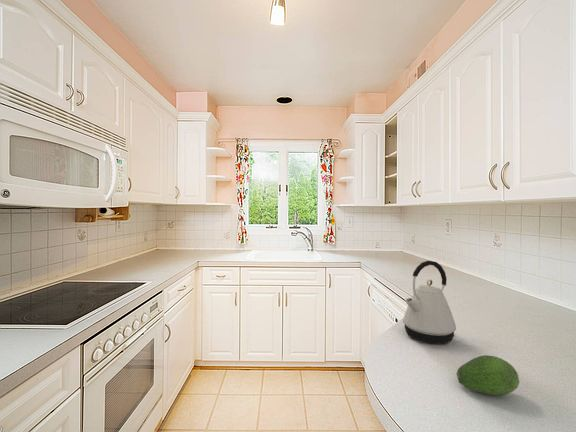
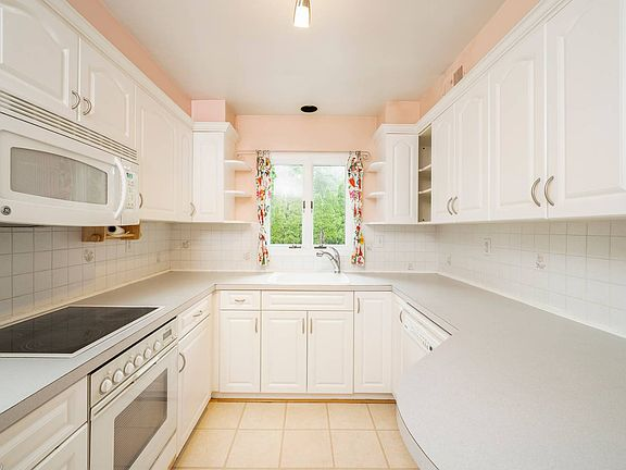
- kettle (427, 298)
- fruit (486, 373)
